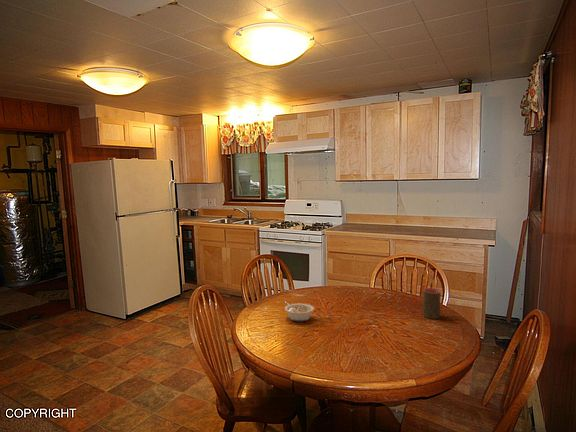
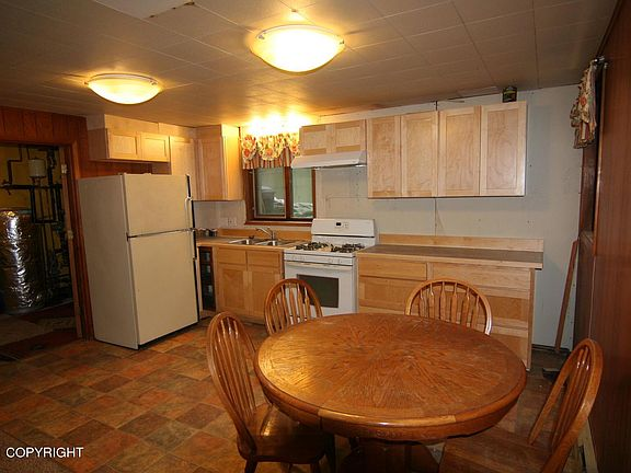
- legume (298, 311)
- cup (431, 303)
